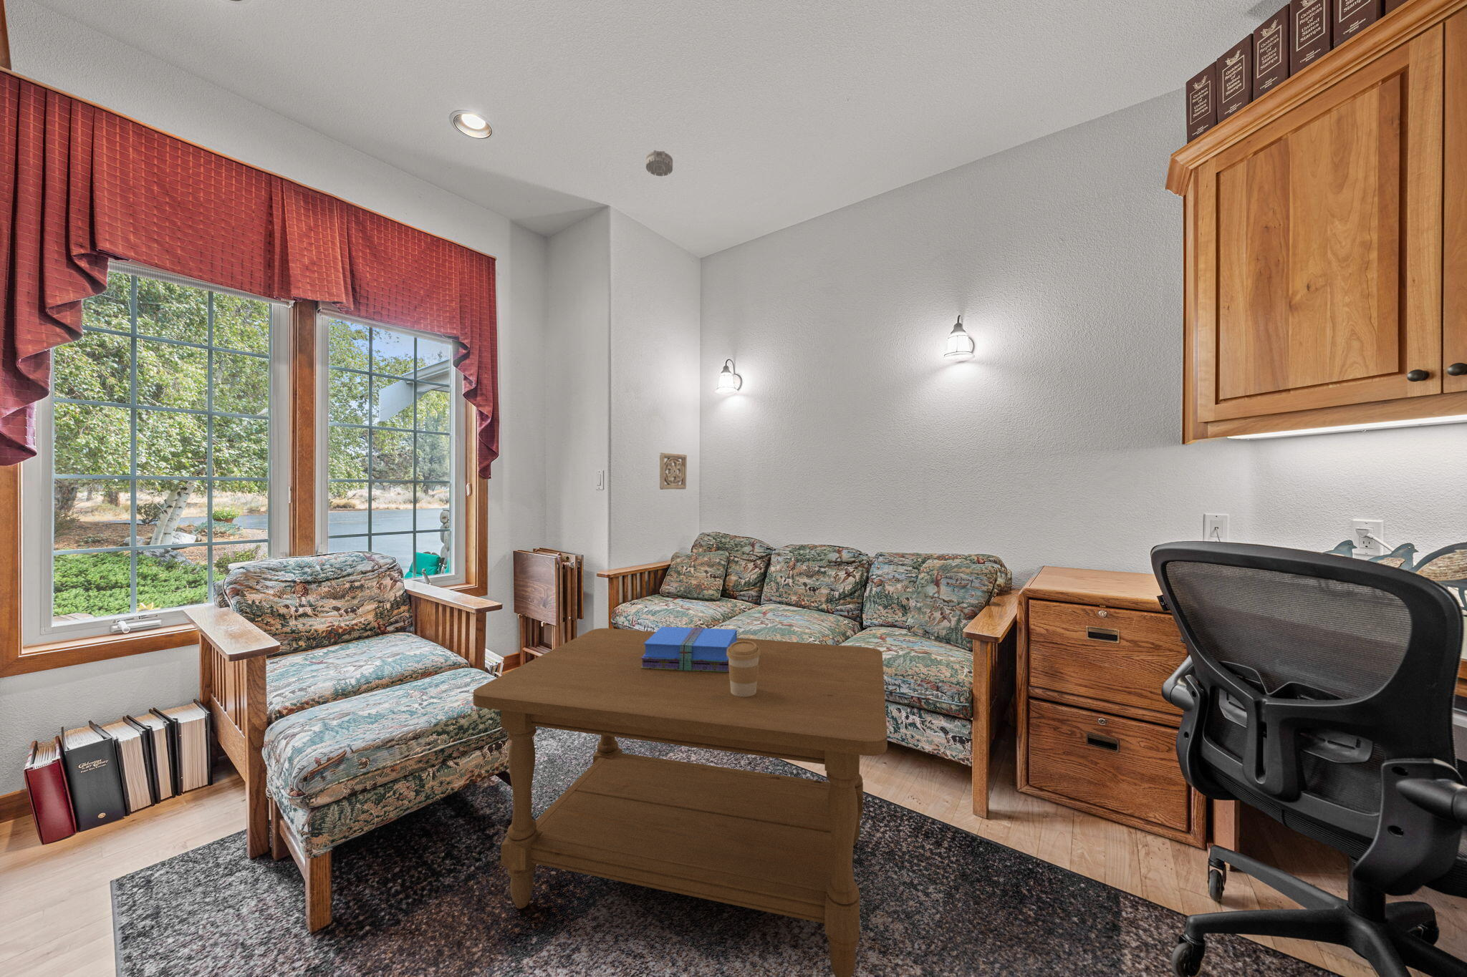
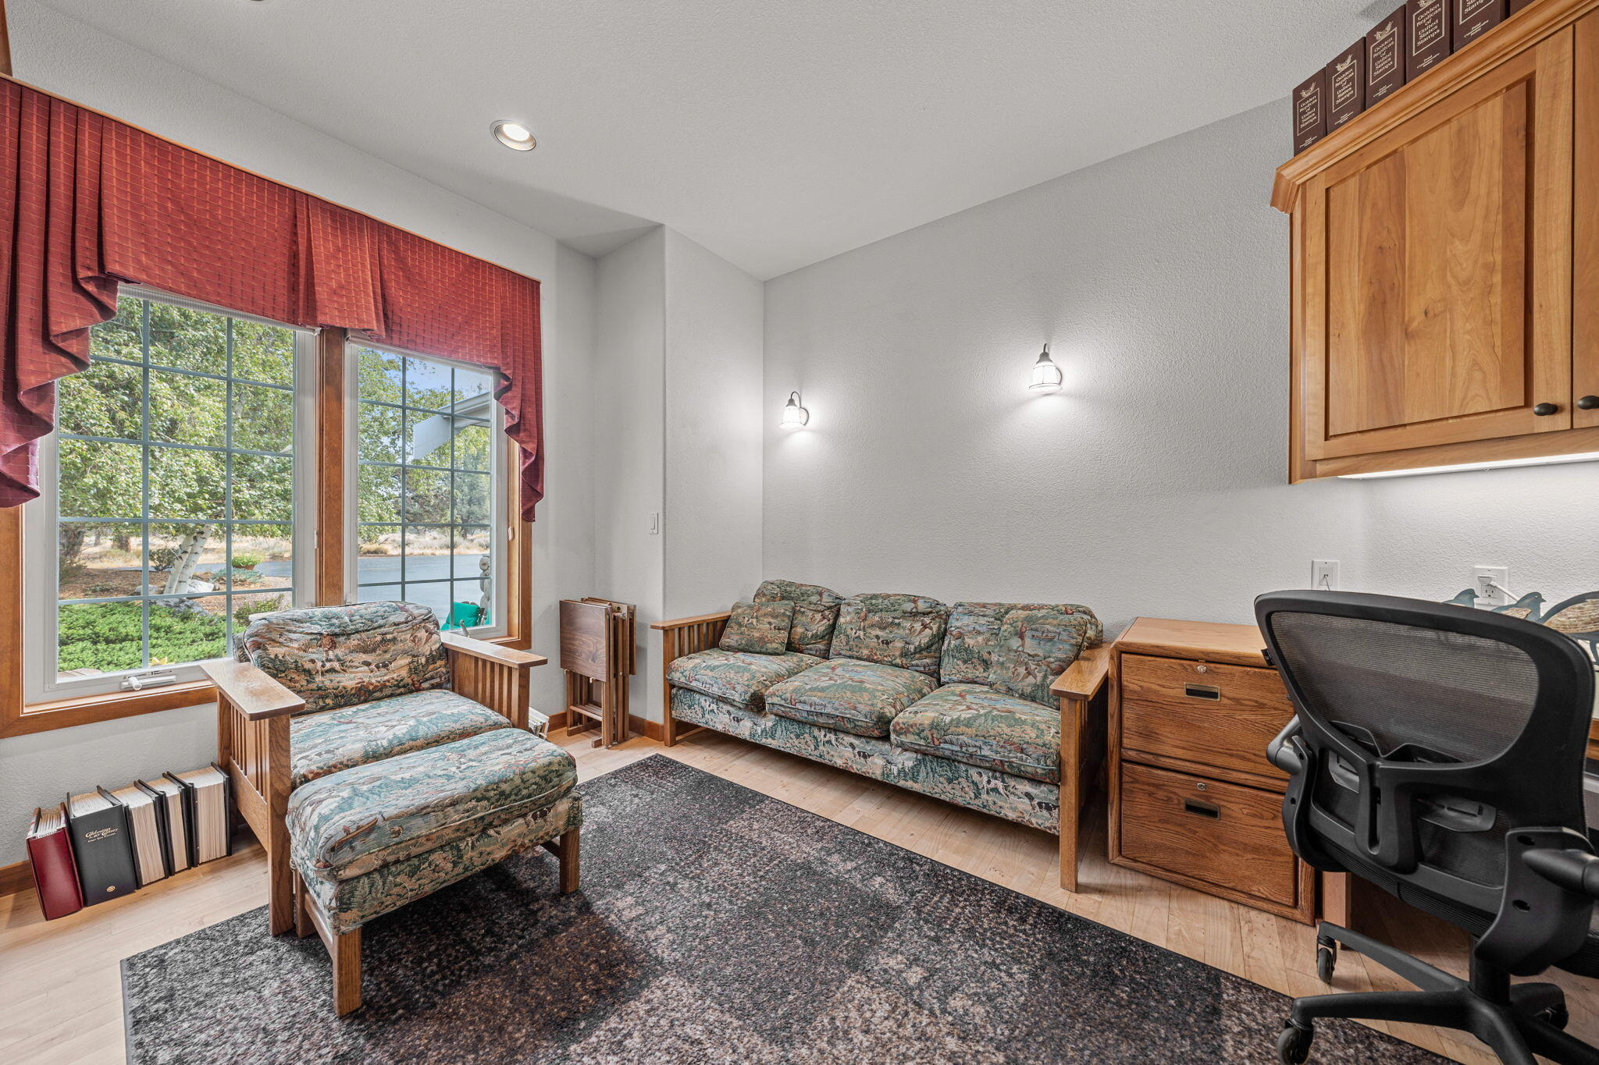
- coffee table (699, 770)
- wall ornament (673, 471)
- smoke detector (659, 162)
- books (692, 647)
- coffee cup (744, 667)
